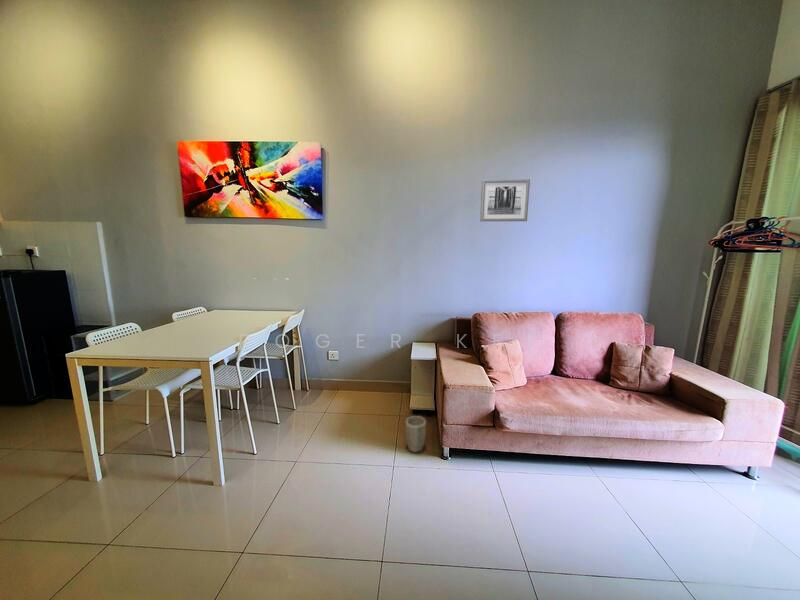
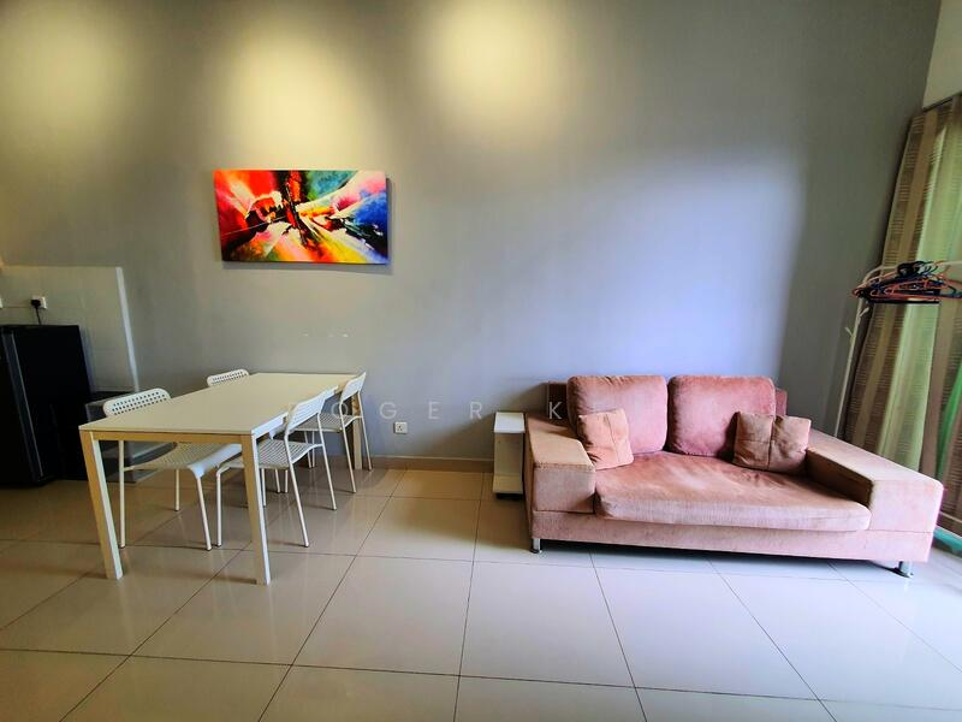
- wall art (504, 200)
- plant pot (415, 434)
